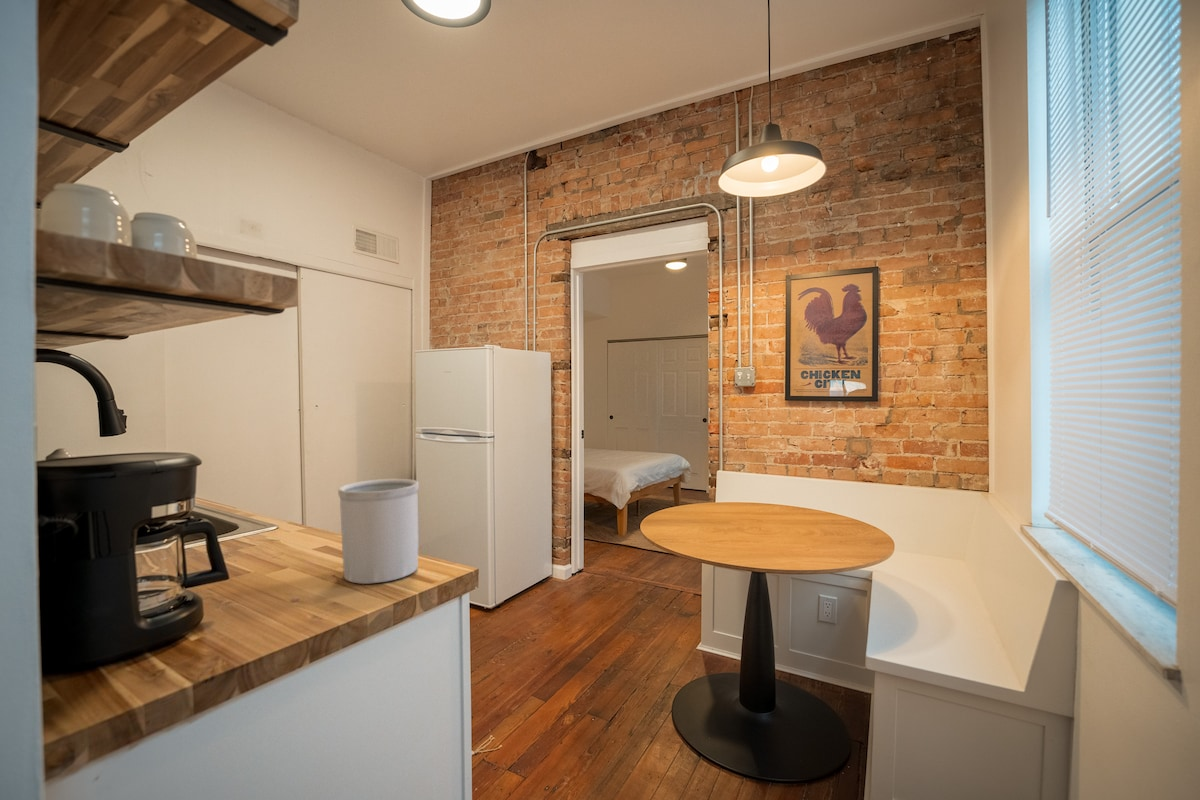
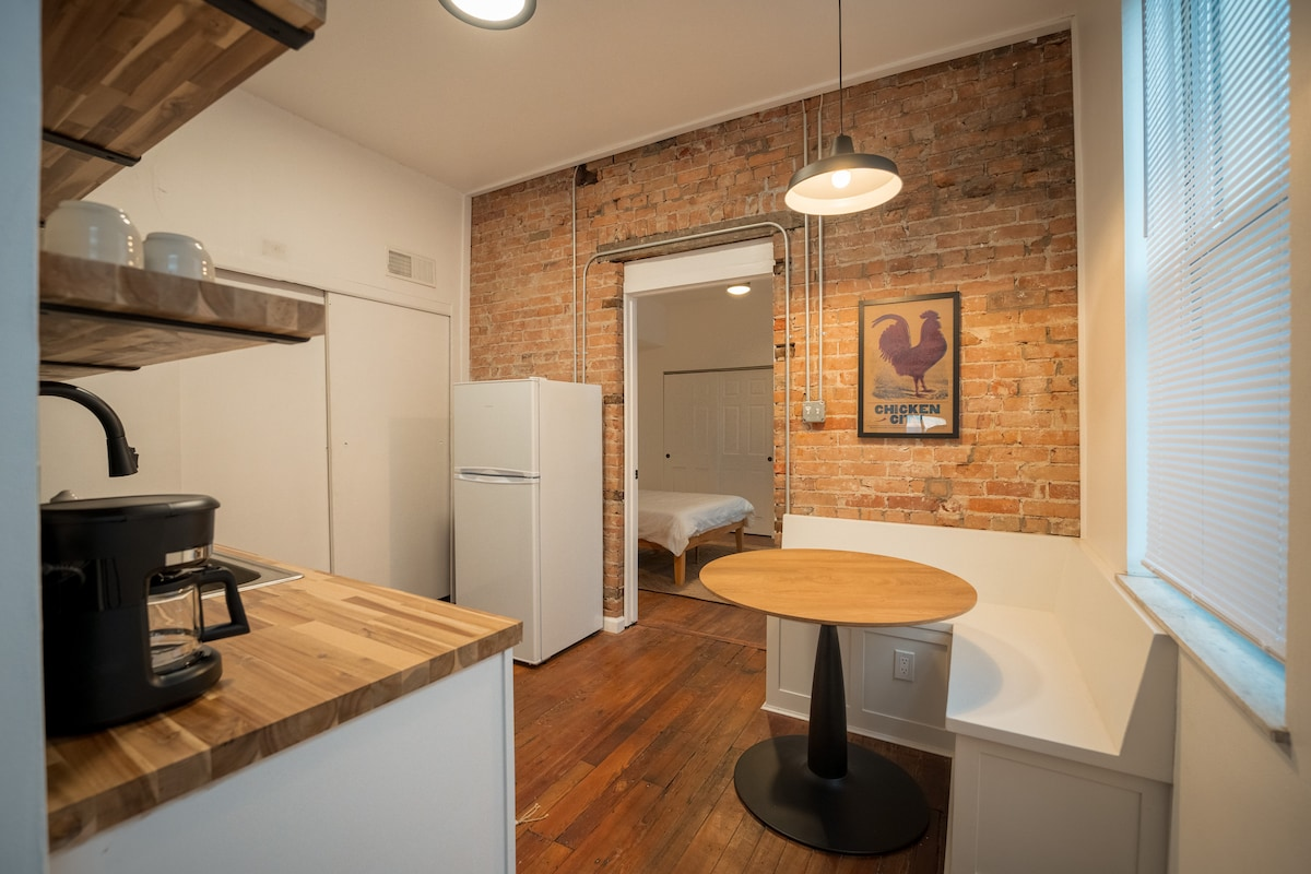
- utensil holder (380, 528)
